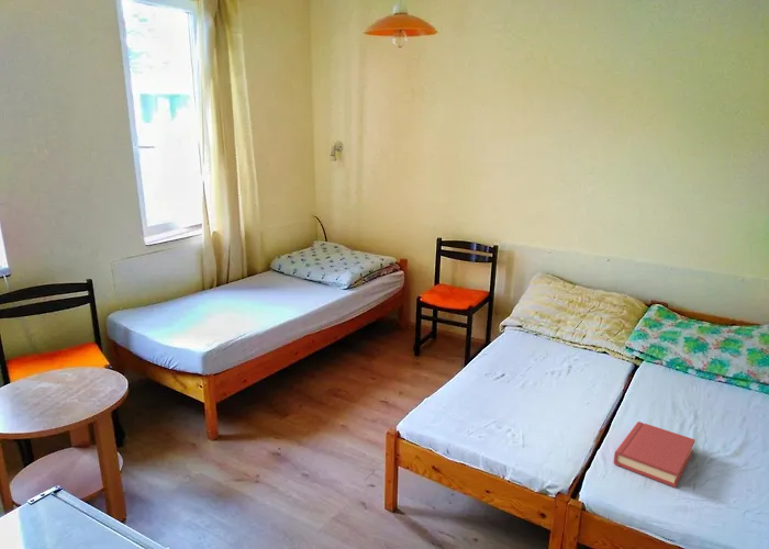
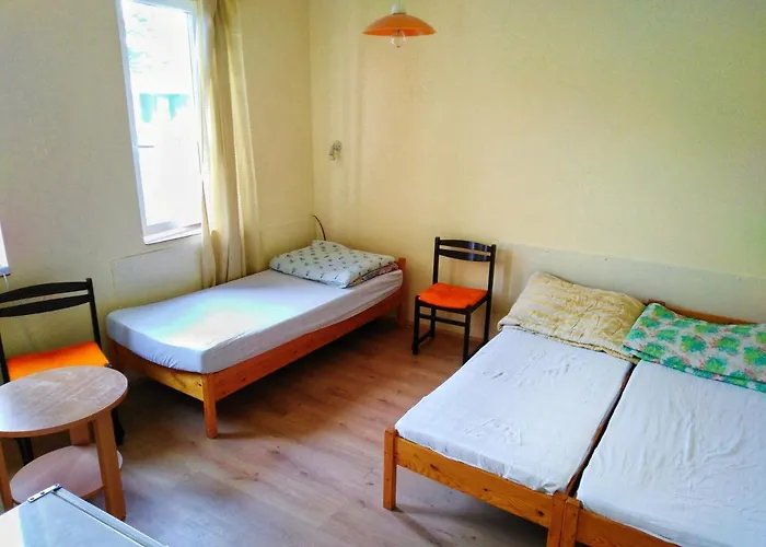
- hardback book (655, 451)
